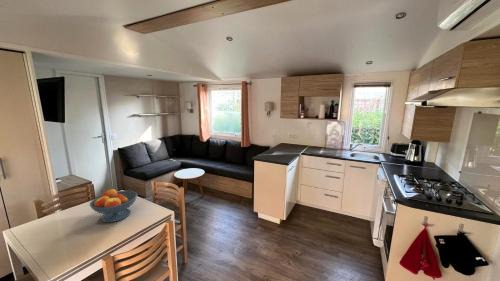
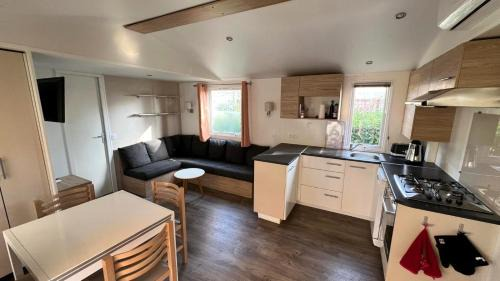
- fruit bowl (115, 204)
